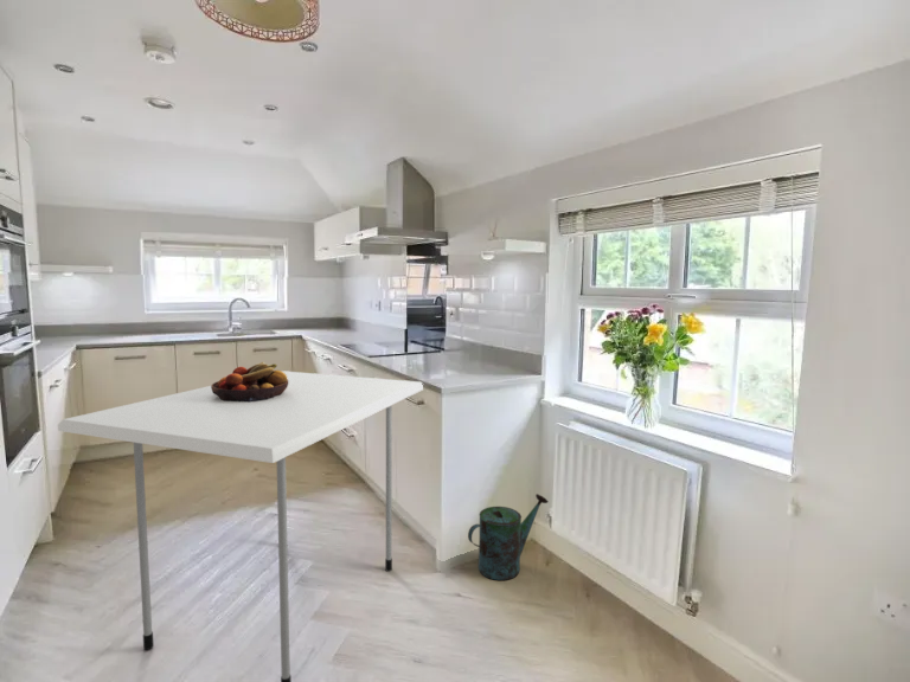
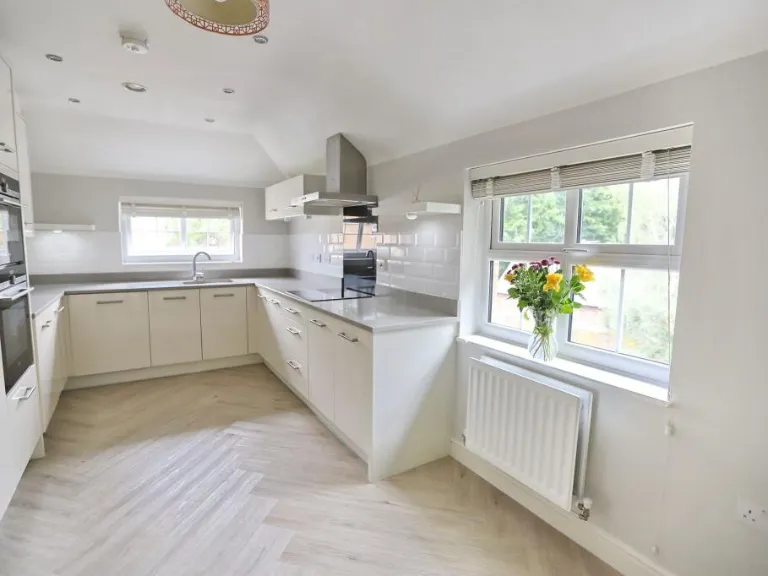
- watering can (508, 533)
- fruit bowl (250, 379)
- dining table (277, 503)
